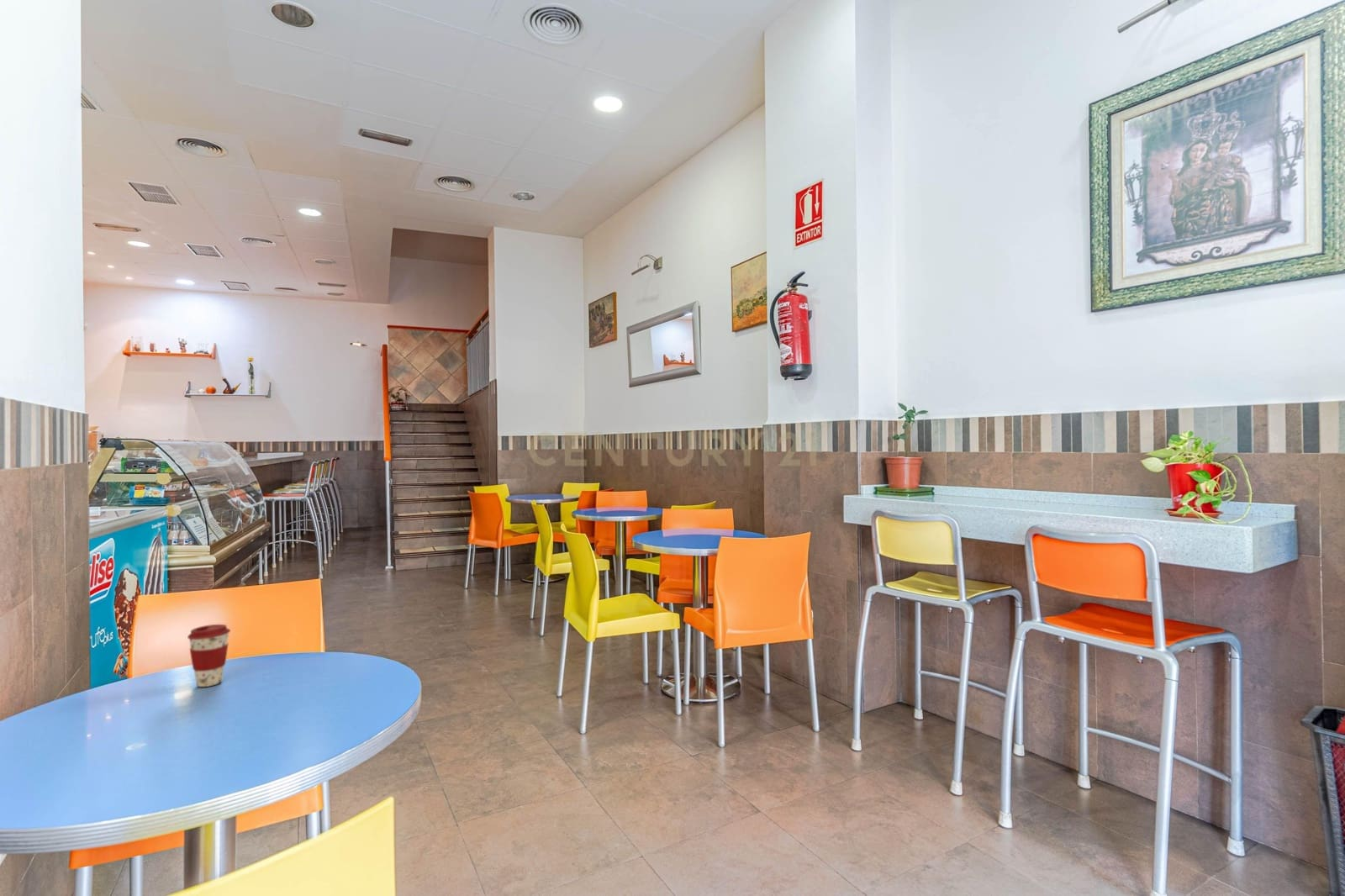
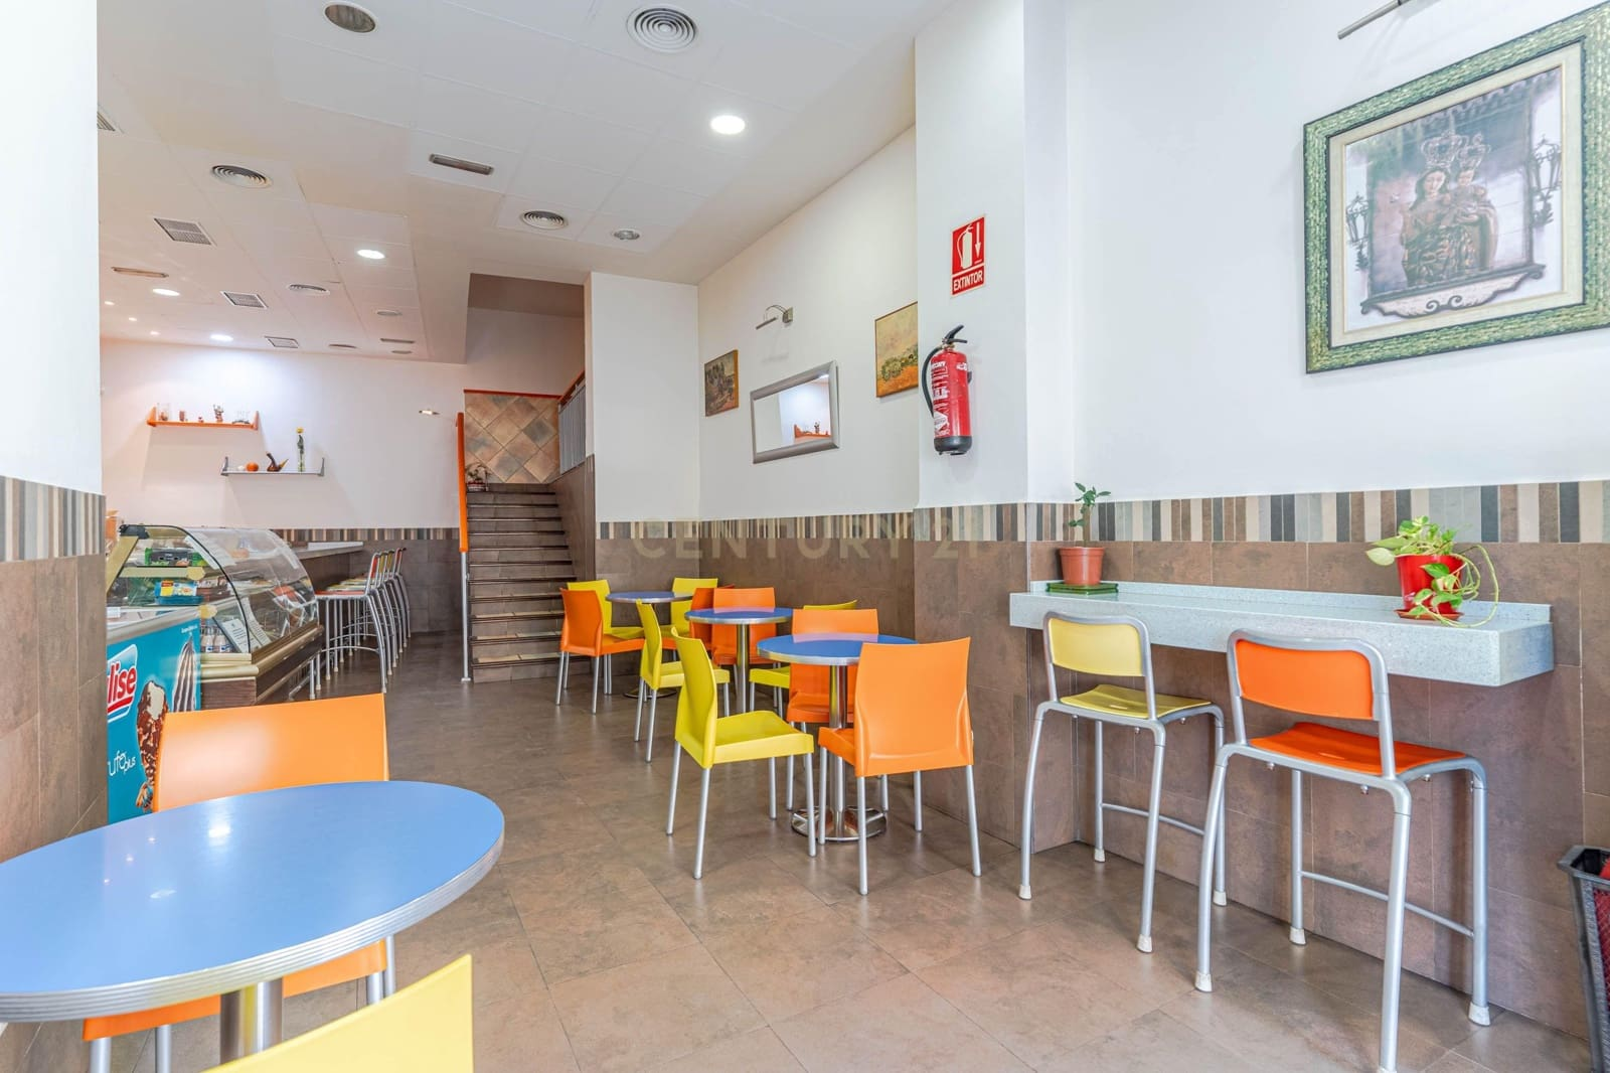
- coffee cup (209, 655)
